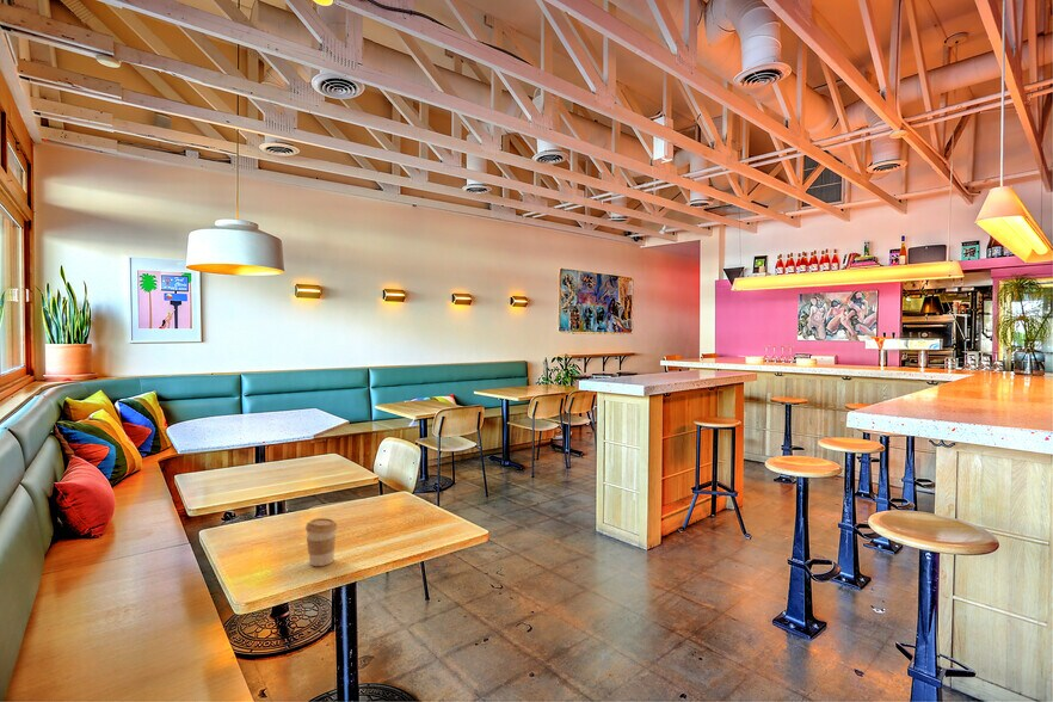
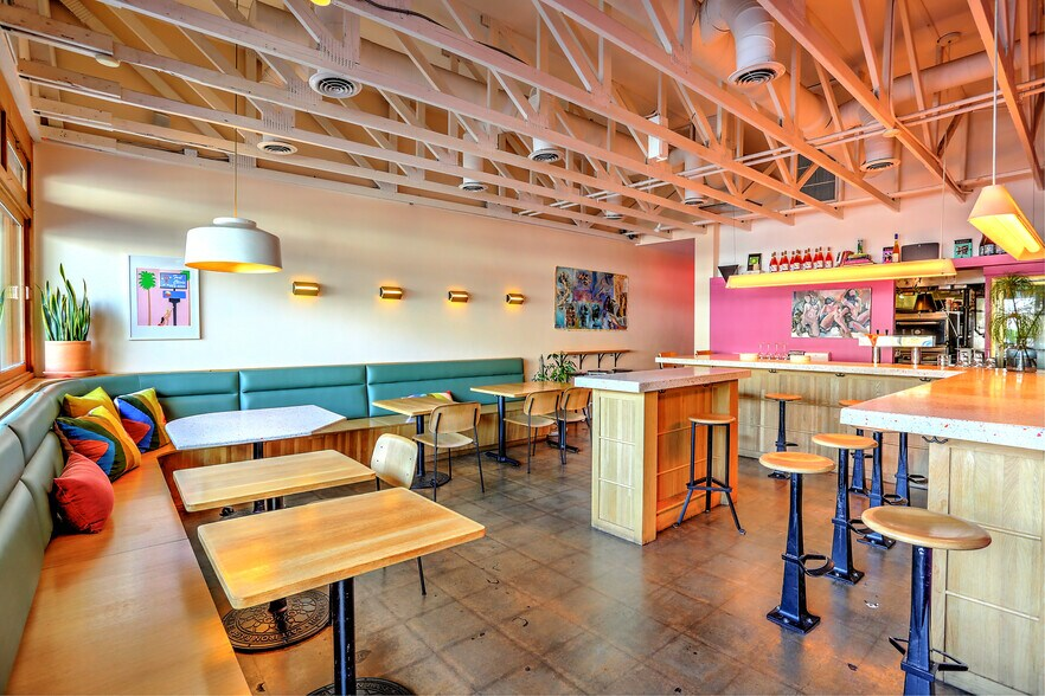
- coffee cup (321, 540)
